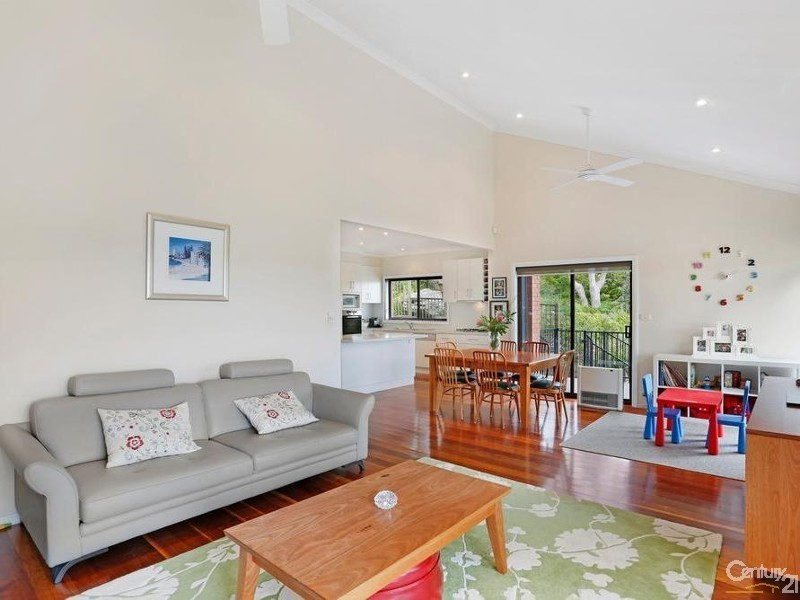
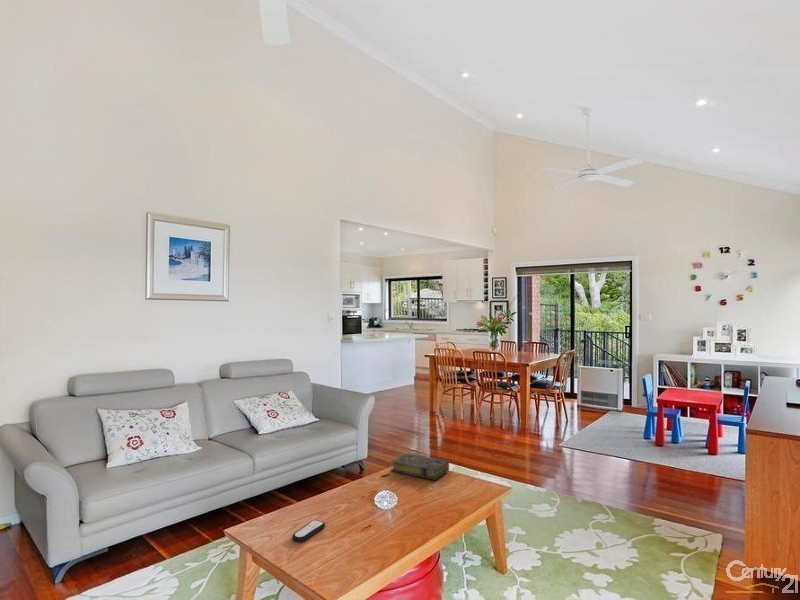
+ remote control (308, 530)
+ book (420, 465)
